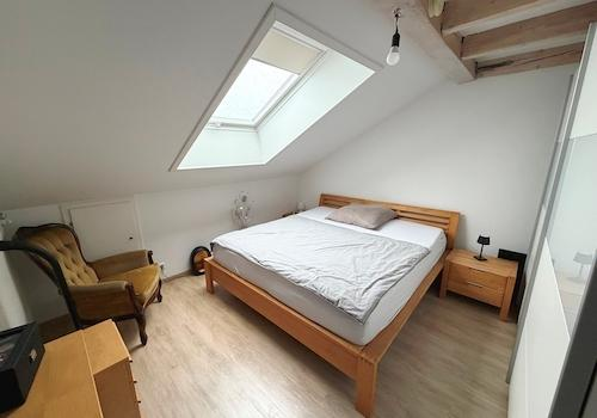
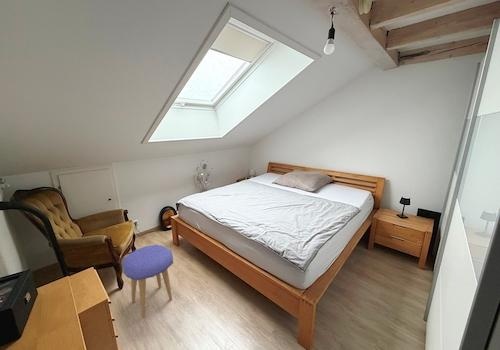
+ stool (149, 277)
